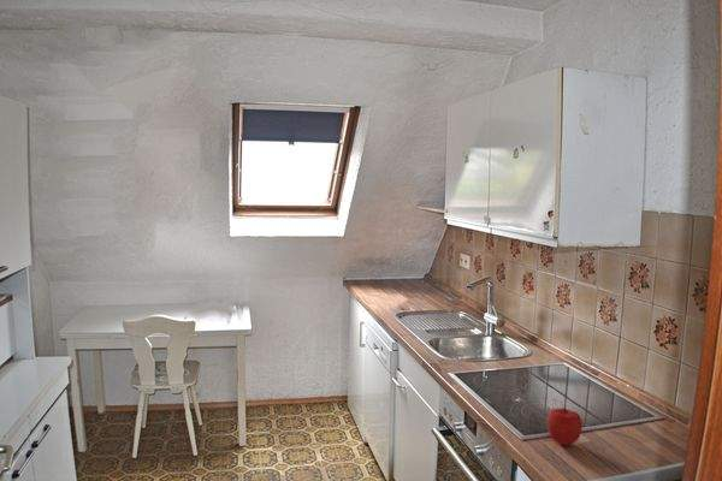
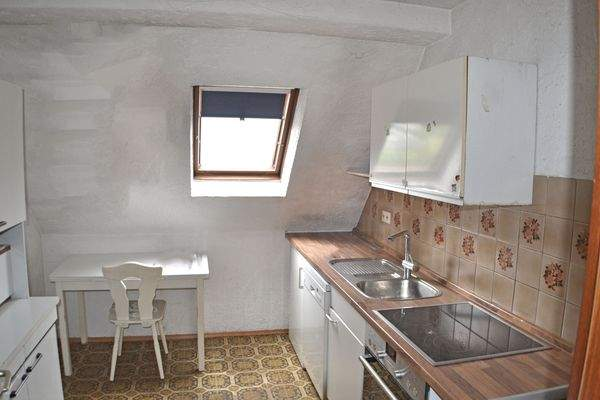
- fruit (564, 424)
